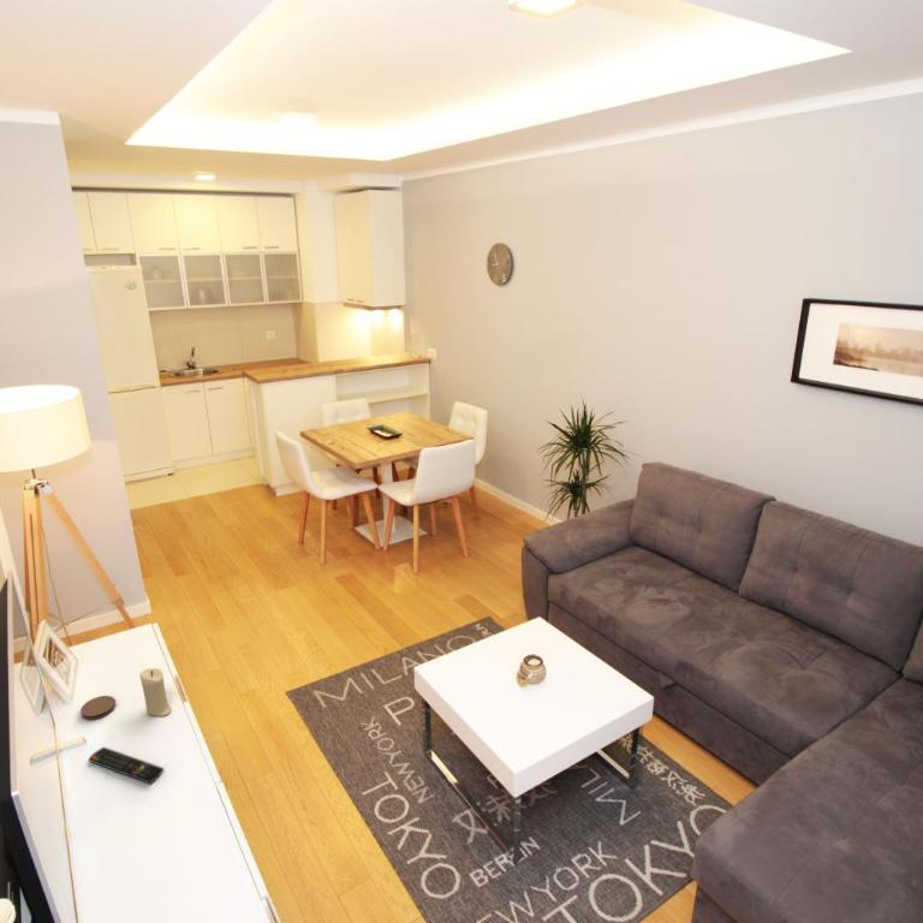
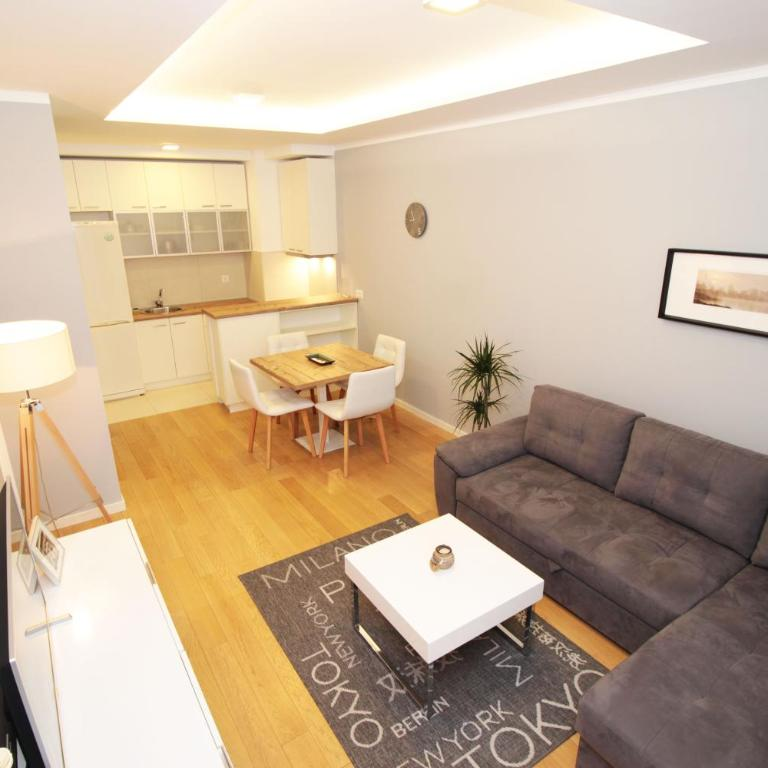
- candle (155, 690)
- remote control (125, 764)
- coaster (97, 707)
